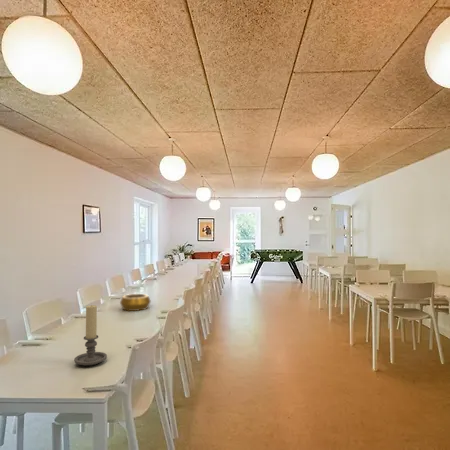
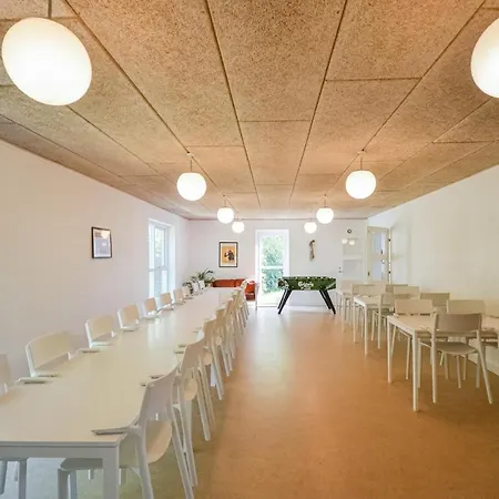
- candle holder (91, 332)
- decorative bowl (135, 302)
